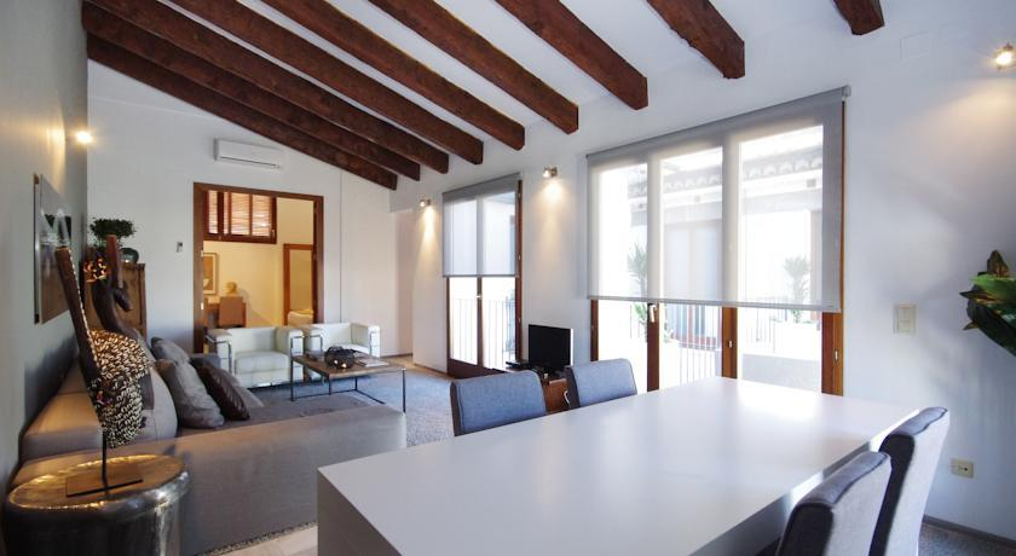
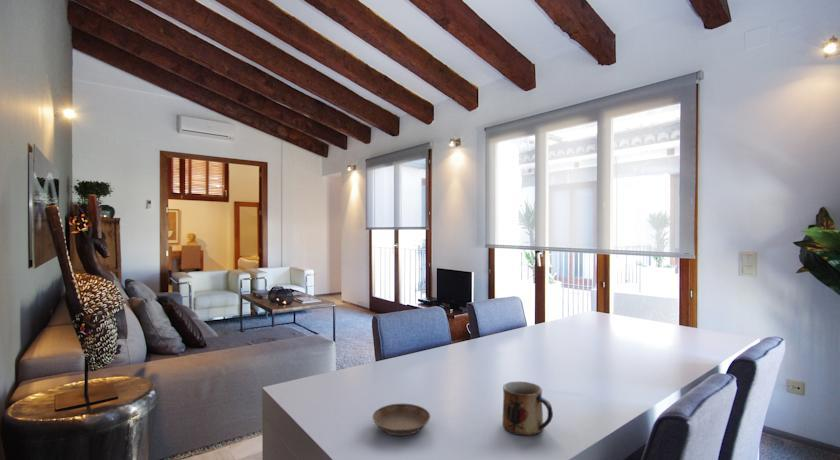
+ saucer (401, 420)
+ mug (525, 407)
